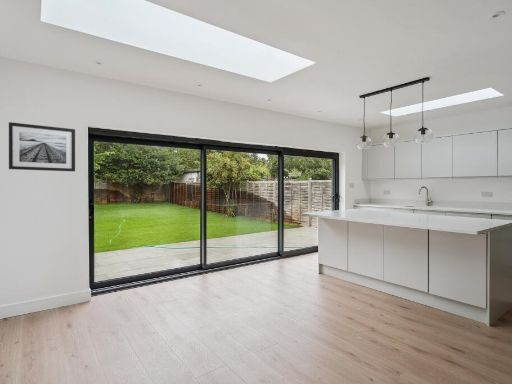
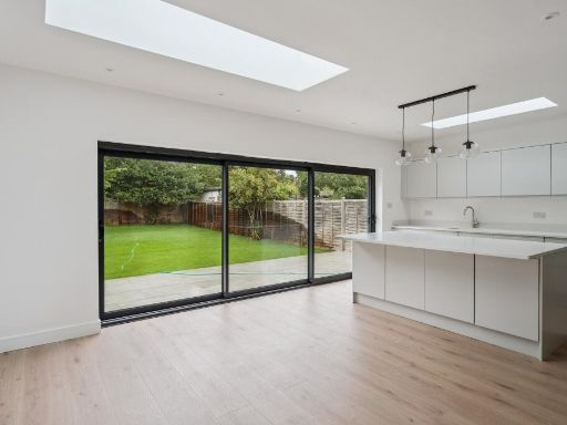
- wall art (43, 148)
